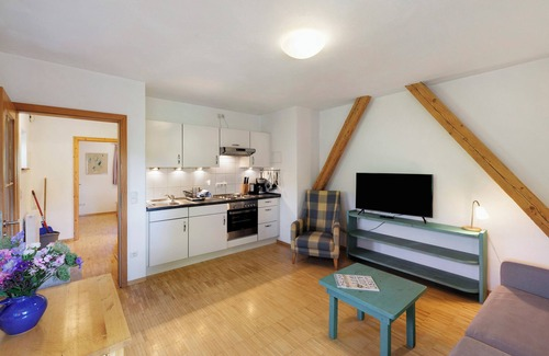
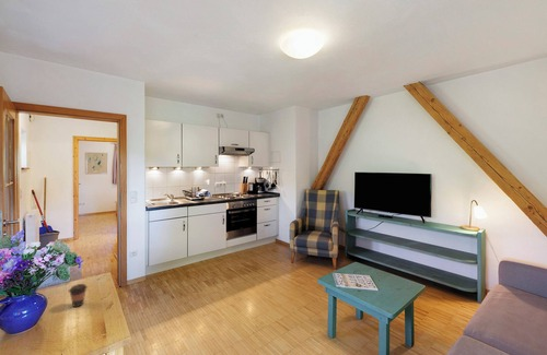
+ coffee cup (78, 295)
